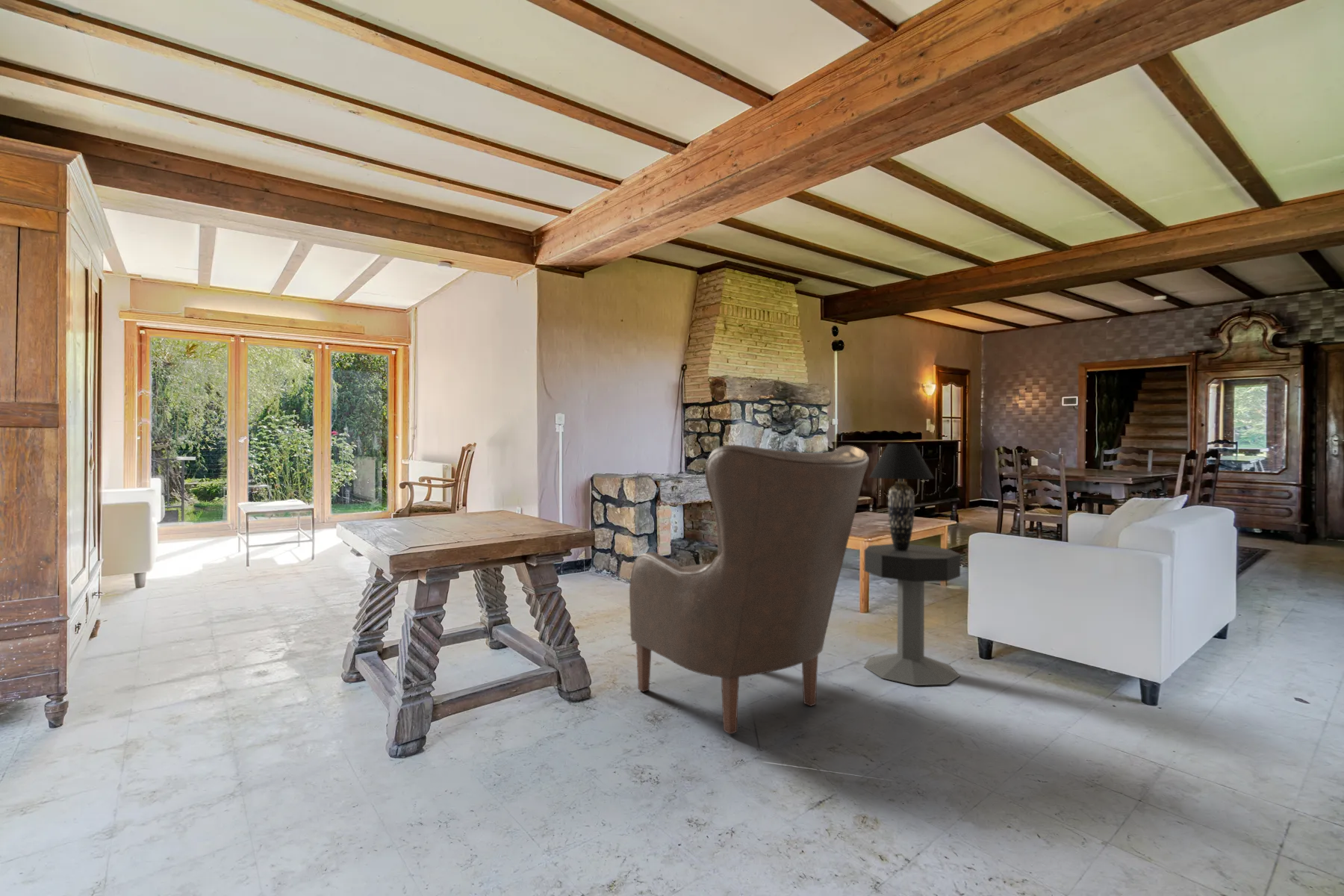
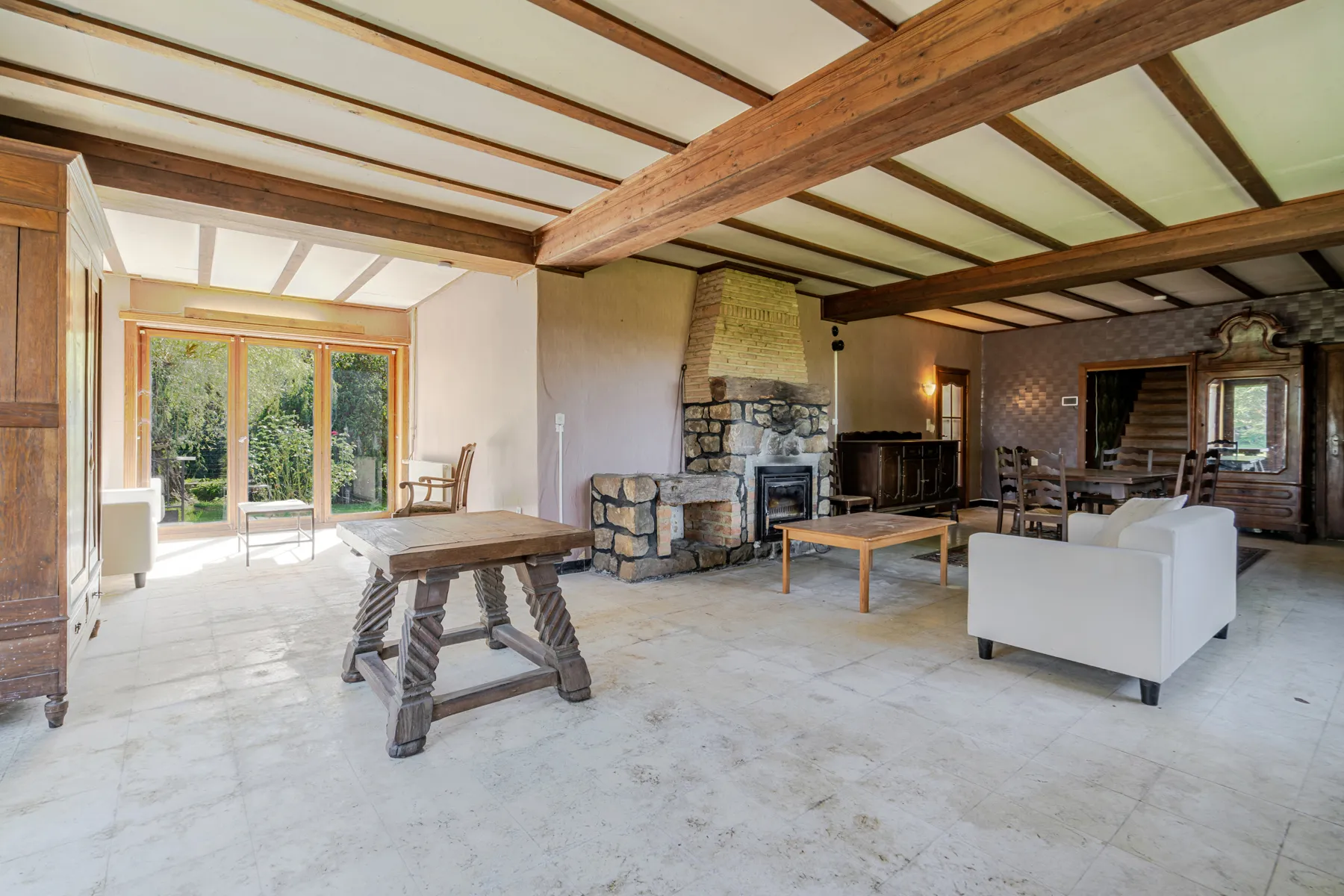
- chair (747, 575)
- table lamp (900, 496)
- side table (910, 610)
